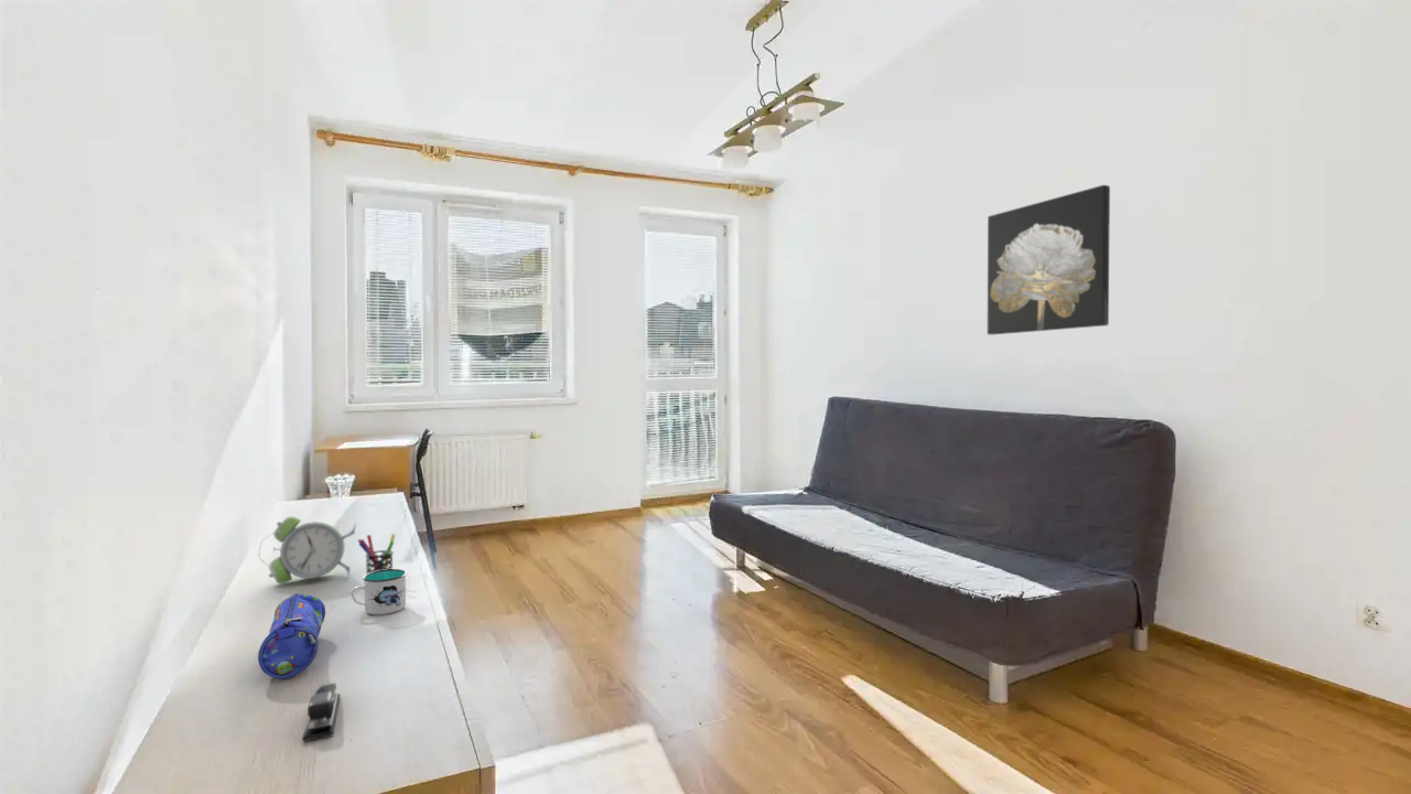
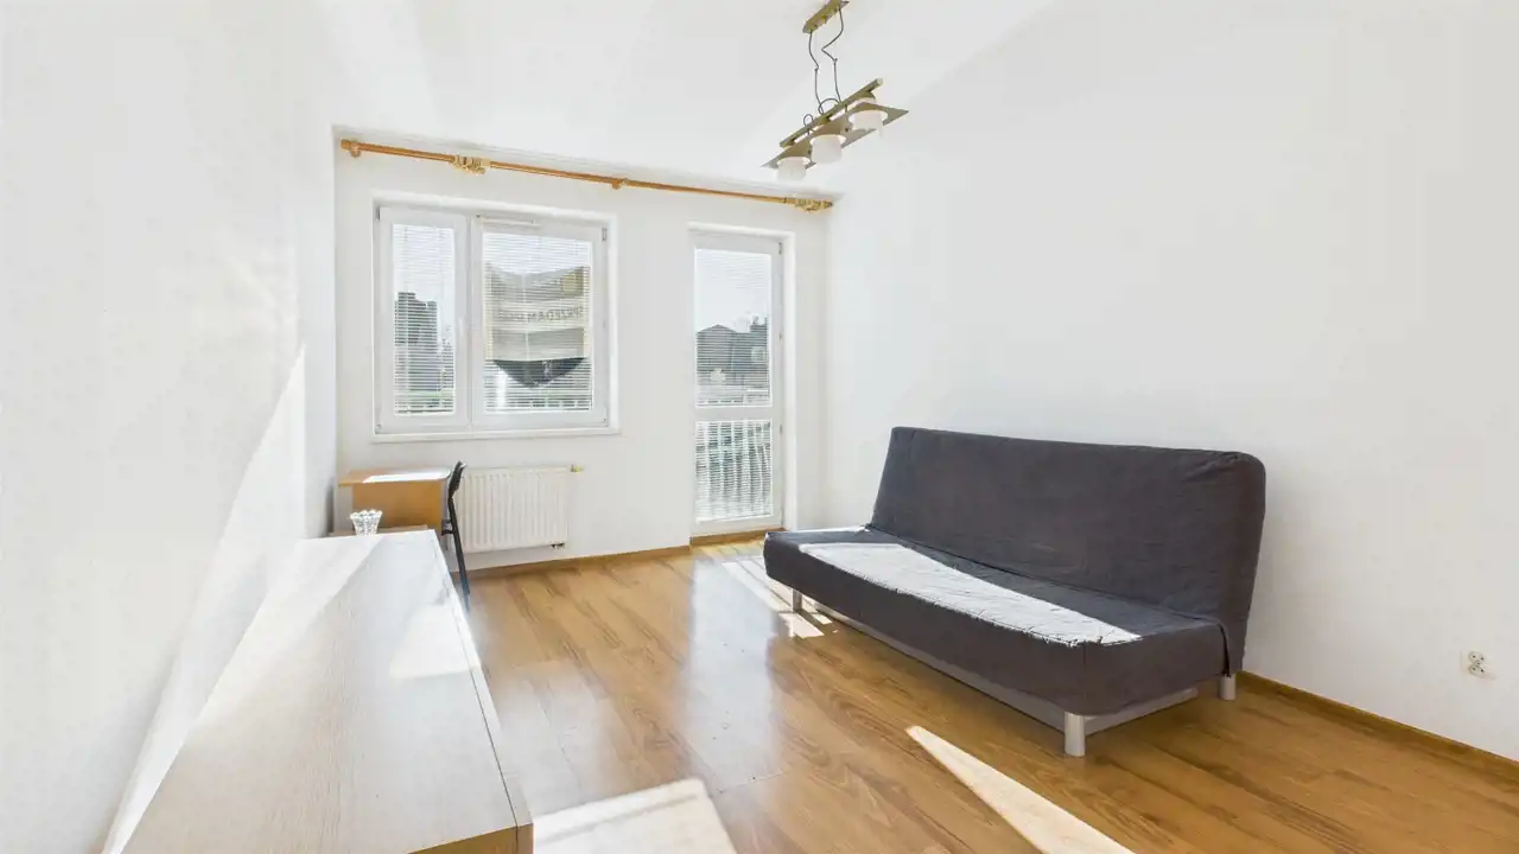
- pen holder (380, 557)
- mug (379, 592)
- pencil case (294, 631)
- wall art (1043, 266)
- alarm clock (309, 547)
- stapler (323, 704)
